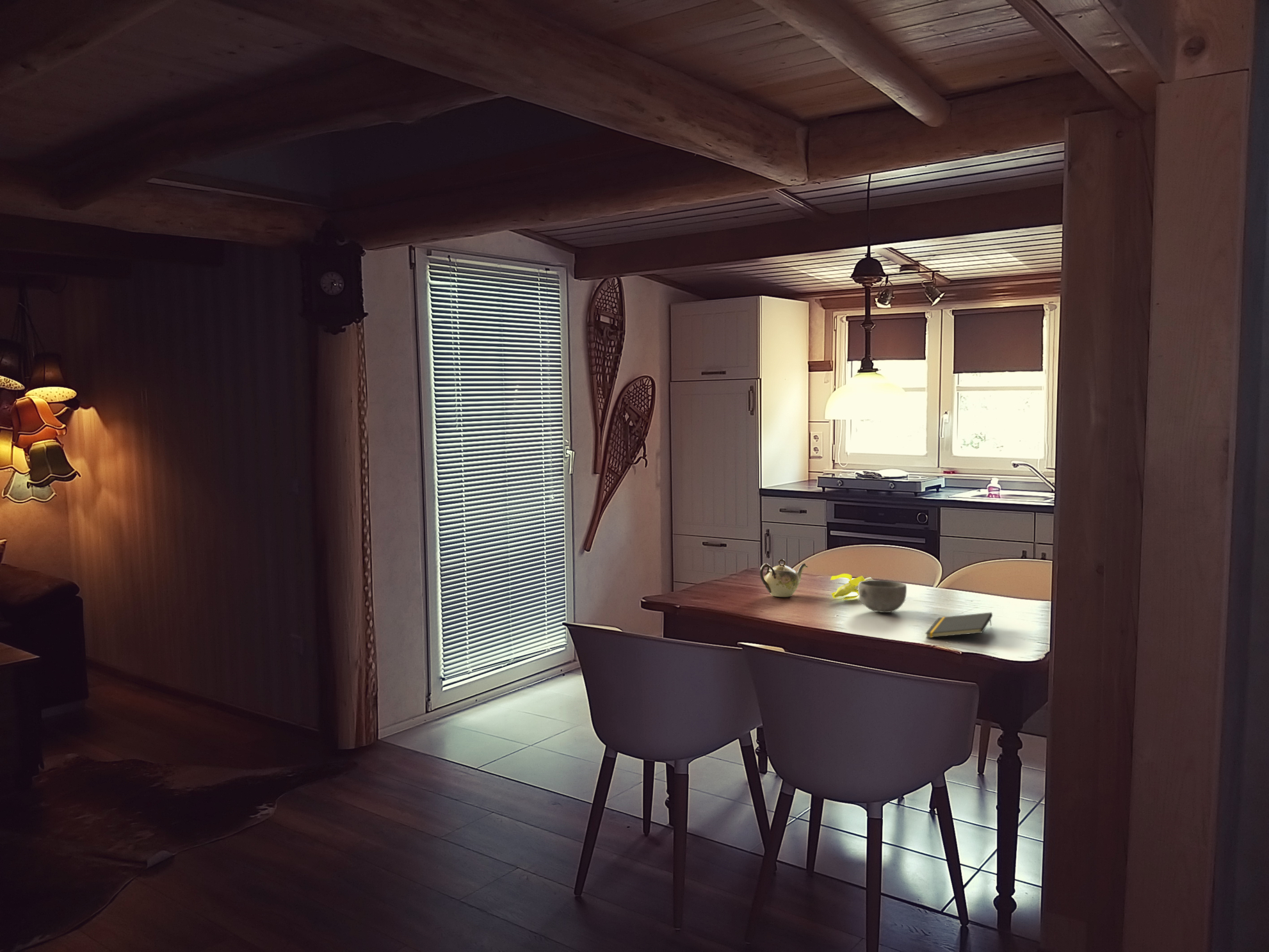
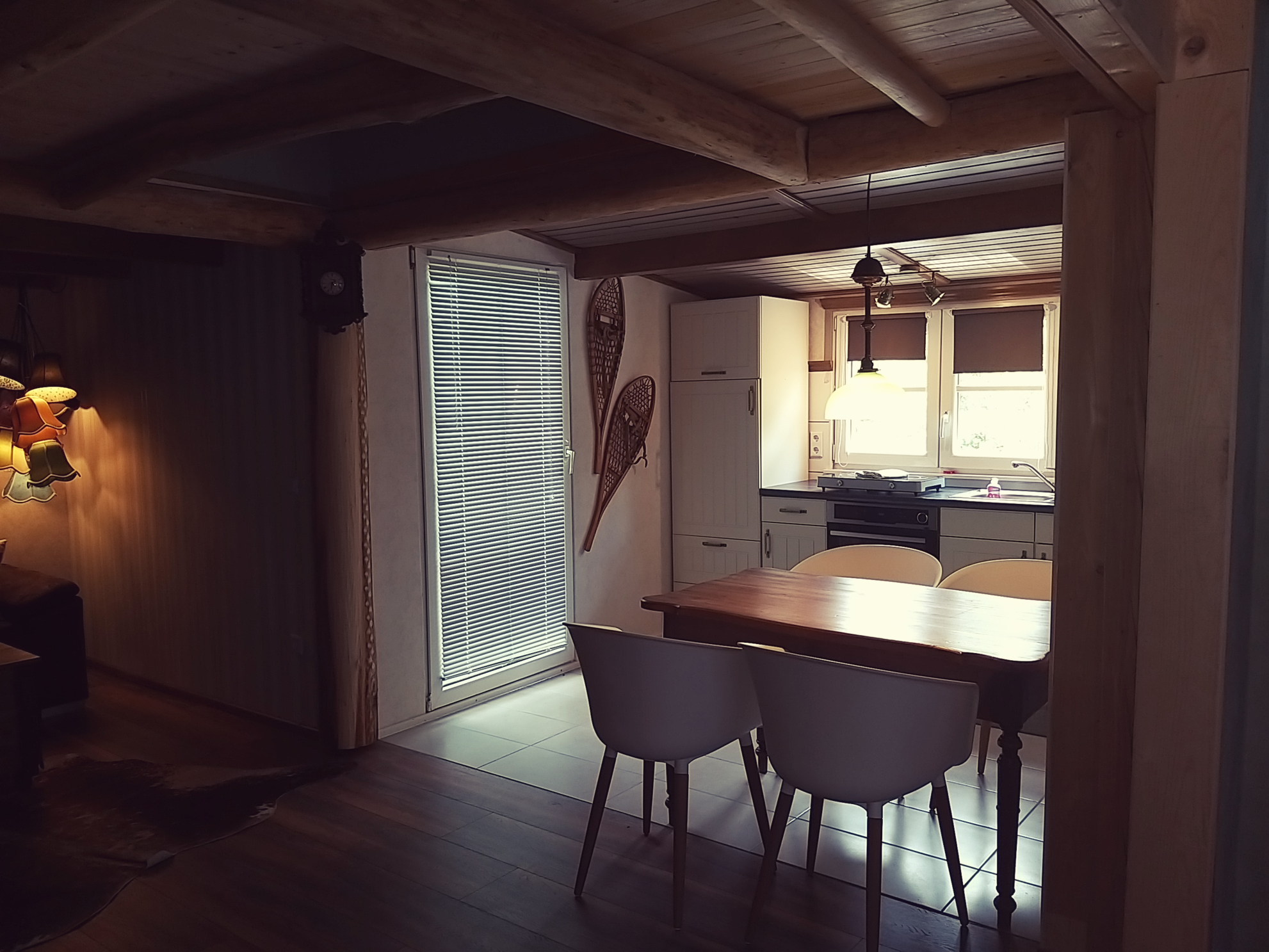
- notepad (959, 624)
- teapot (784, 577)
- banana (852, 586)
- bowl (881, 597)
